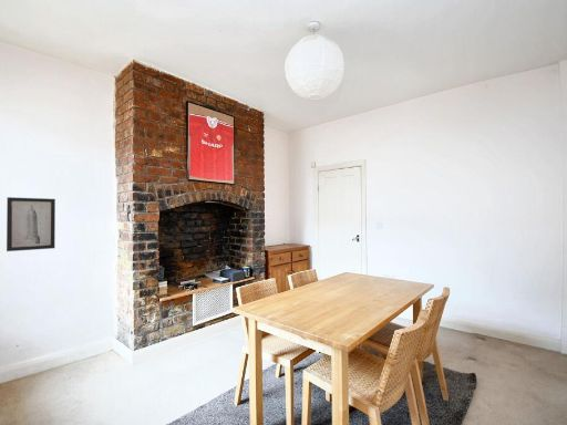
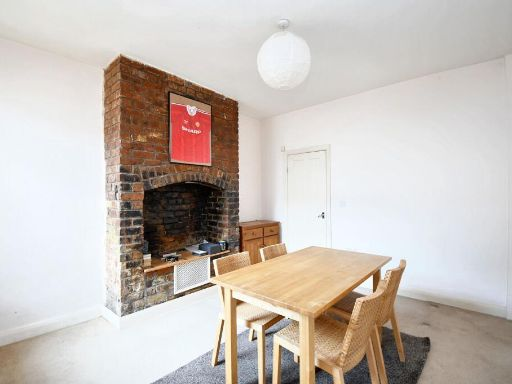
- wall art (31, 224)
